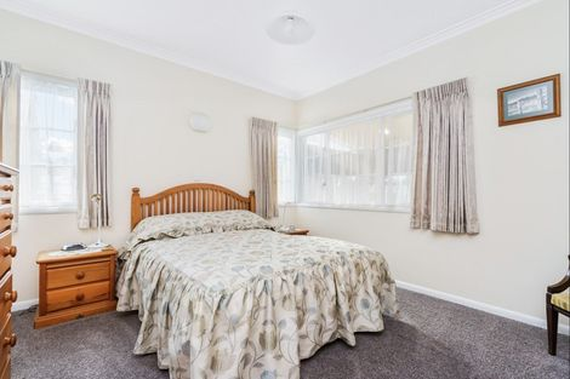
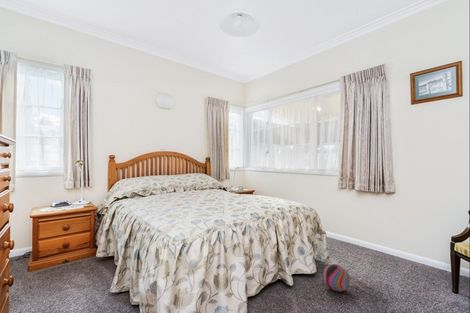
+ decorative ball (336, 277)
